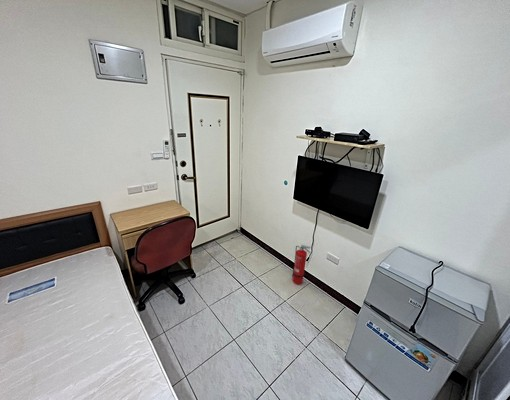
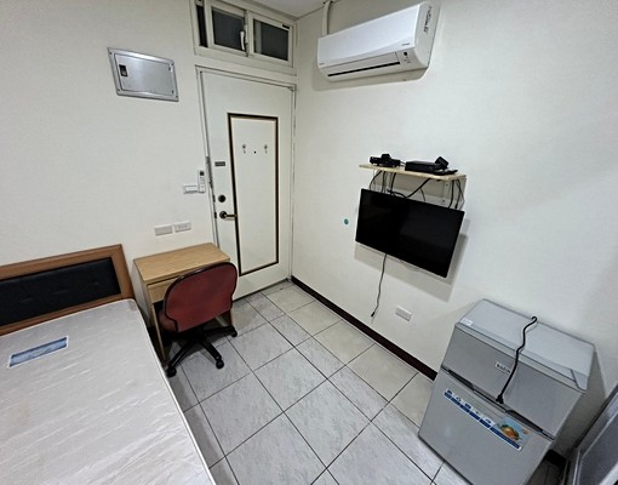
- fire extinguisher (301, 263)
